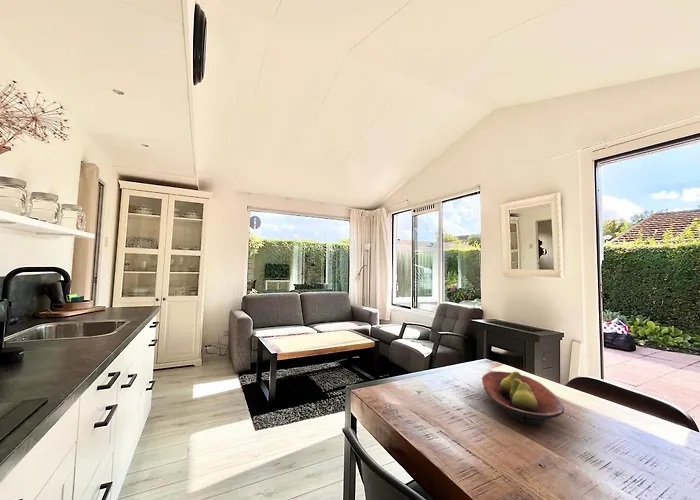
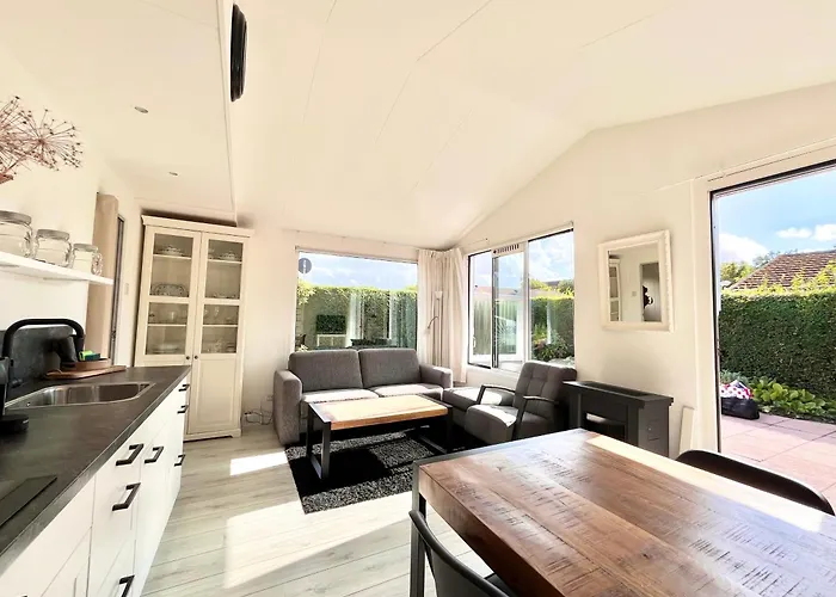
- fruit bowl (518, 391)
